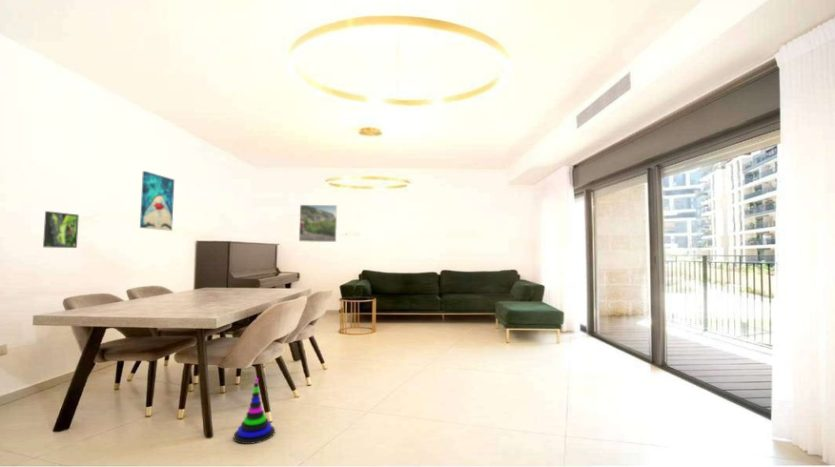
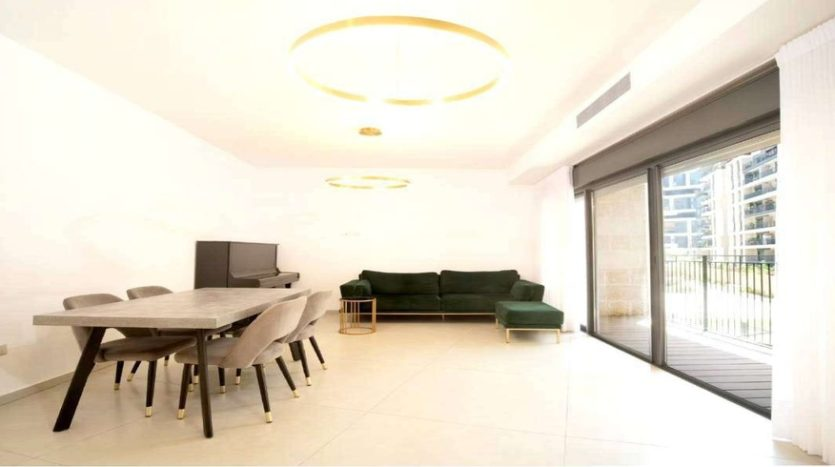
- stacking toy (255, 406)
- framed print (318, 223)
- wall art (158, 202)
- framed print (61, 230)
